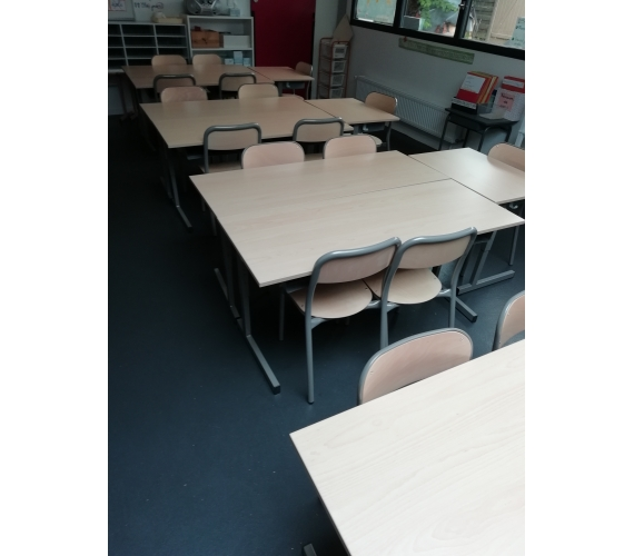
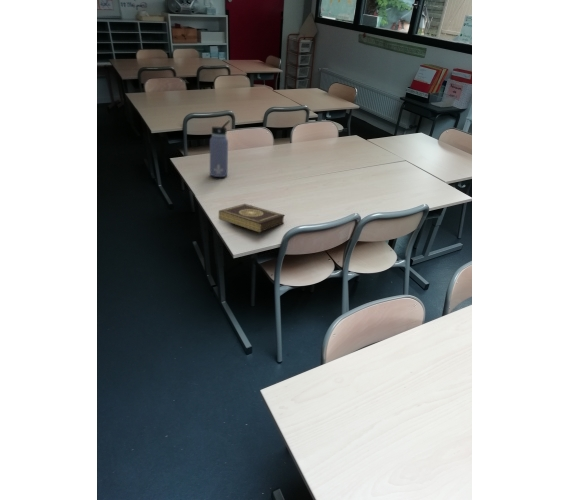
+ book (251, 216)
+ water bottle (219, 148)
